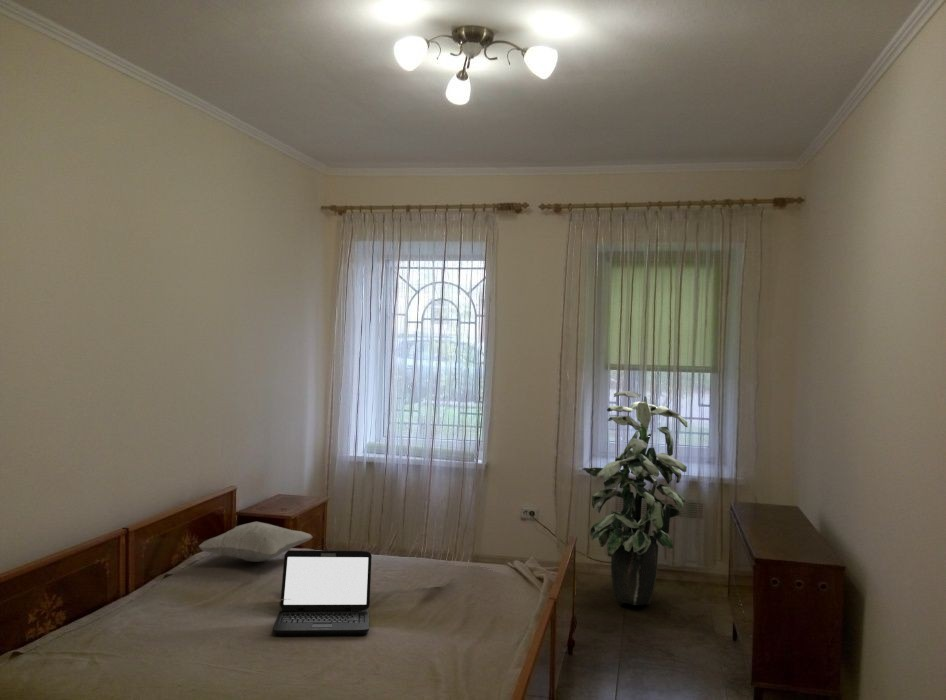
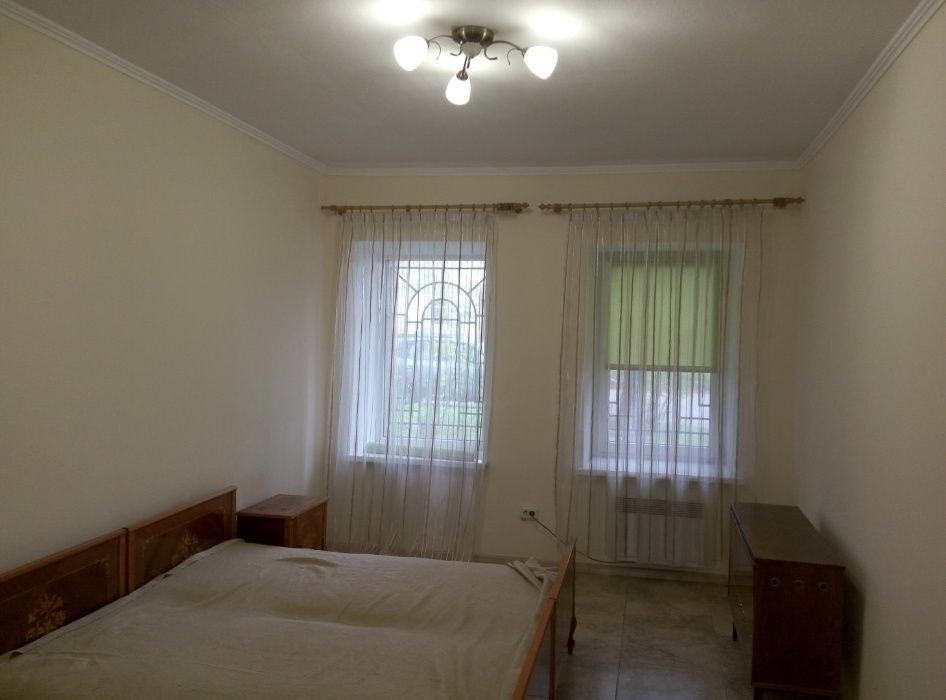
- pillow (257, 541)
- laptop (325, 590)
- indoor plant (633, 495)
